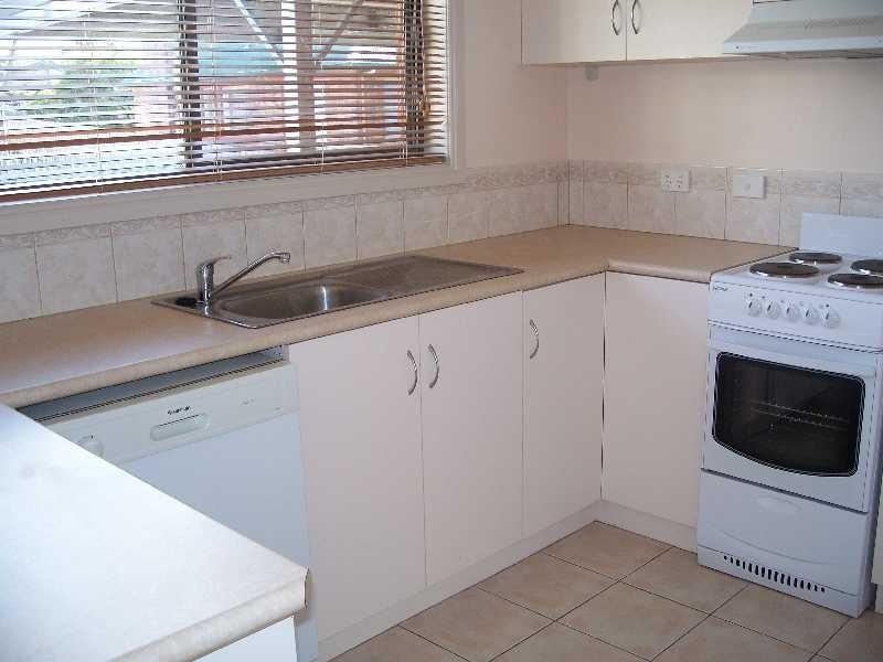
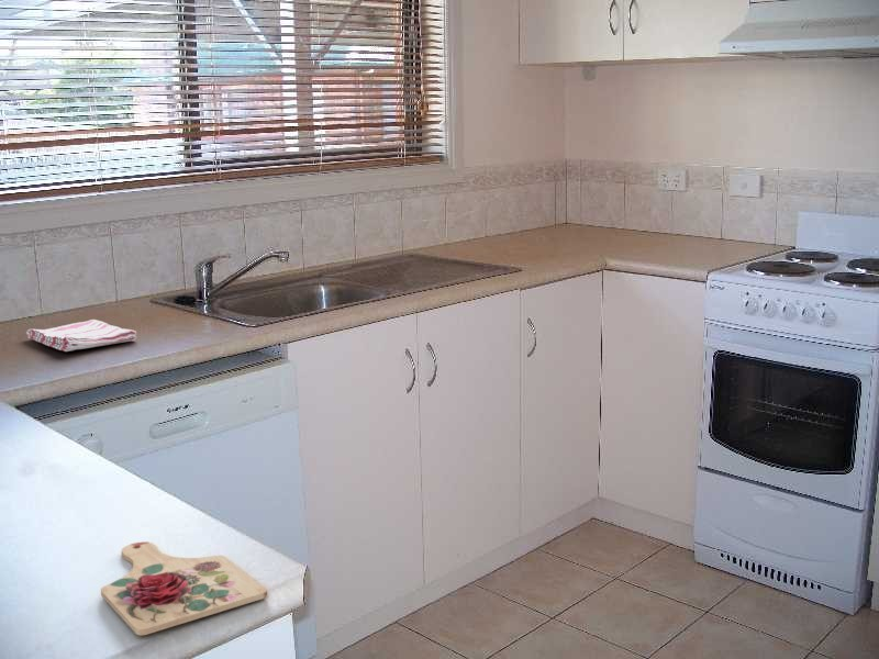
+ cutting board (166, 569)
+ dish towel (80, 332)
